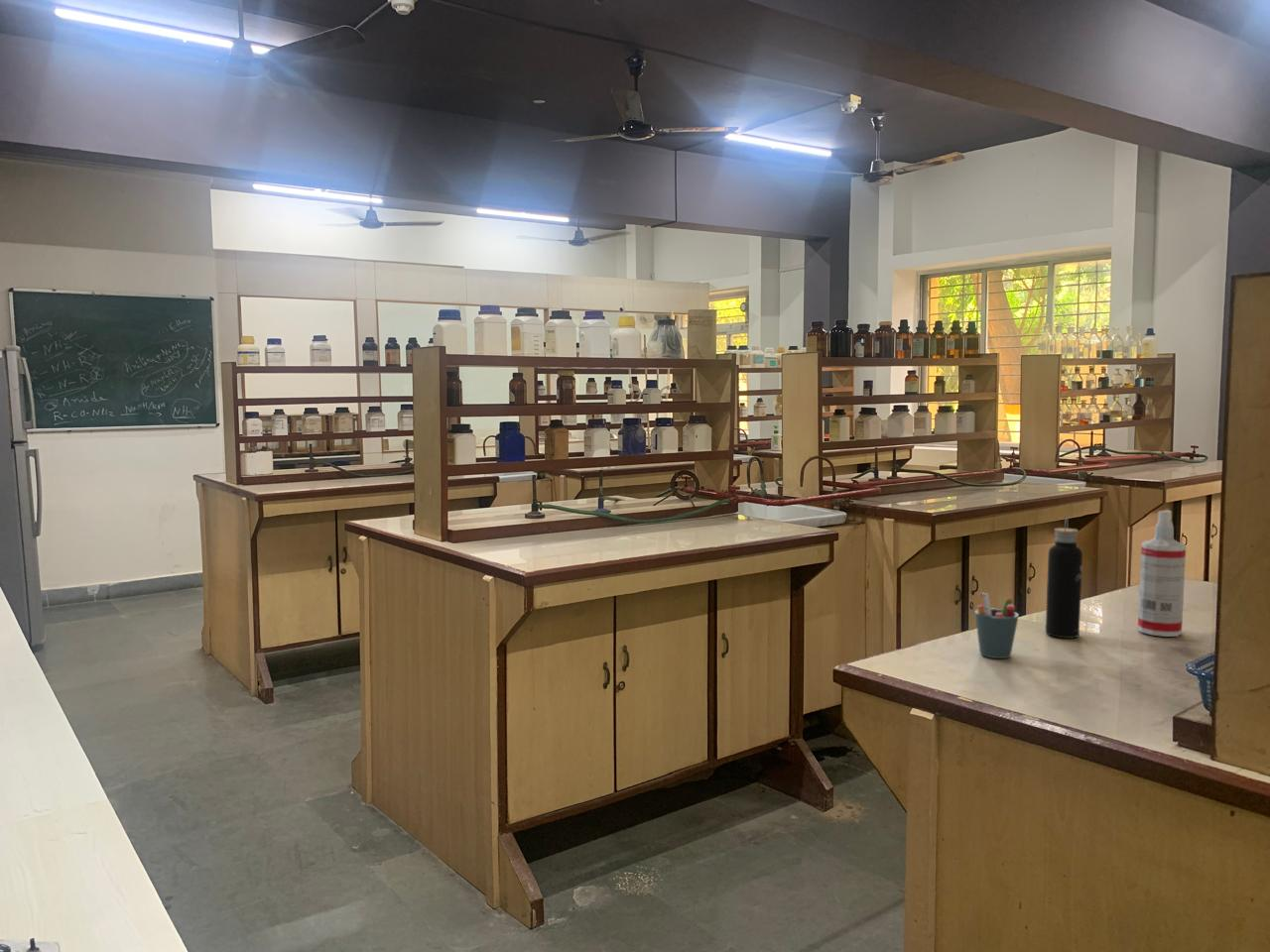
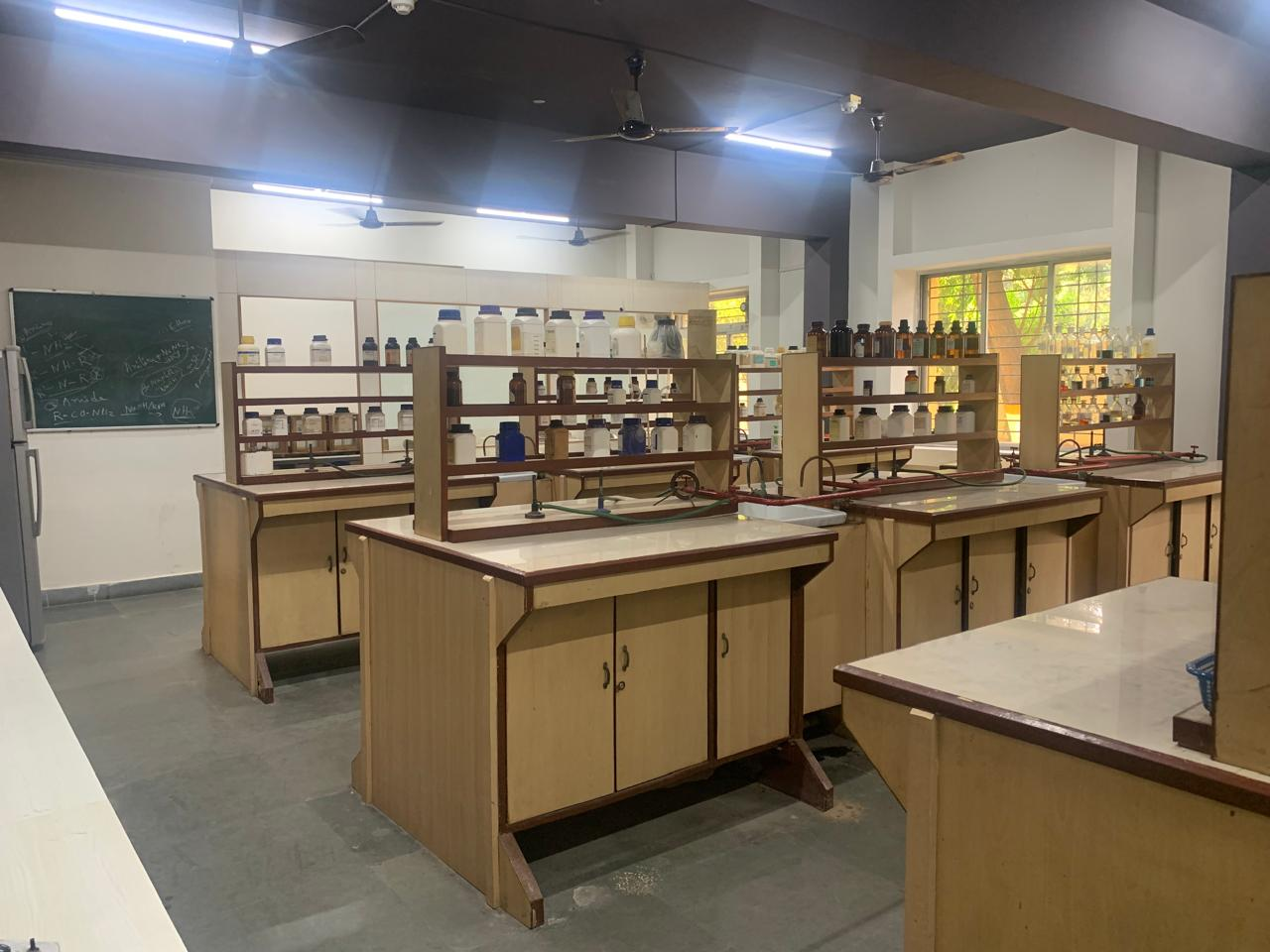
- pen holder (995, 622)
- spray bottle (1162, 571)
- water bottle (1064, 576)
